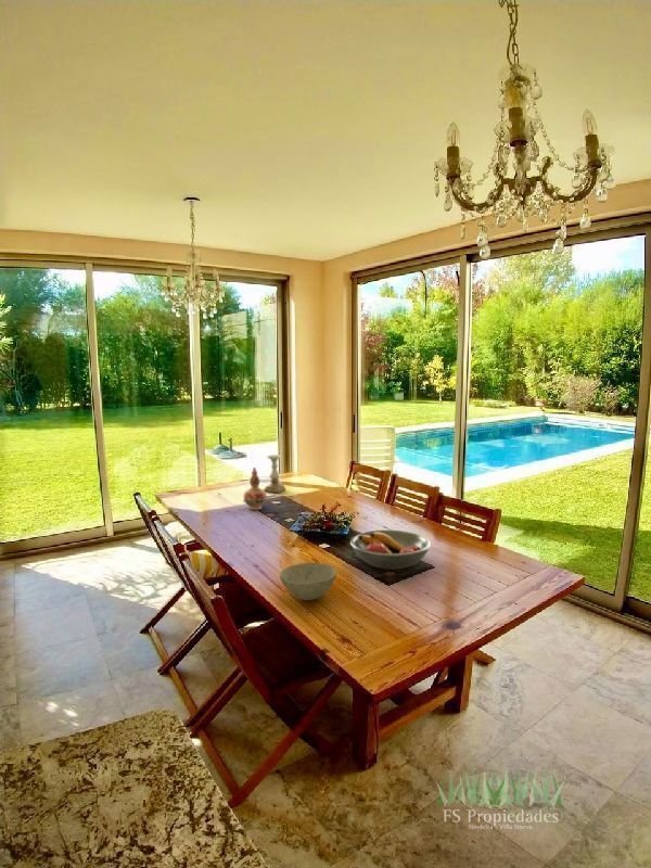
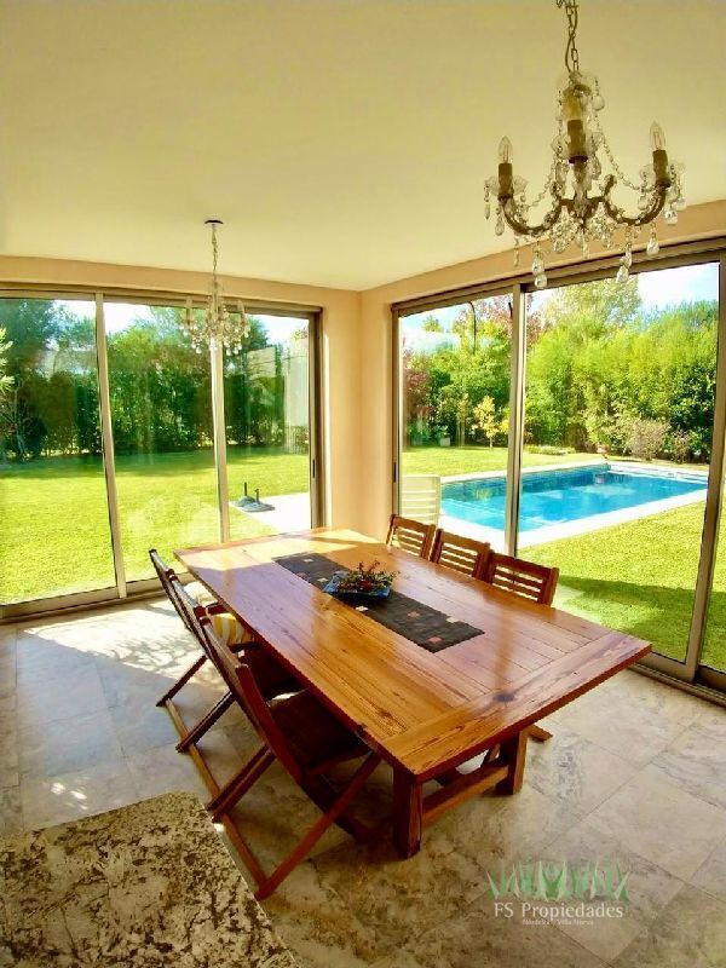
- decorative vase (254, 487)
- candle holder (275, 473)
- bowl (308, 584)
- fruit bowl (390, 549)
